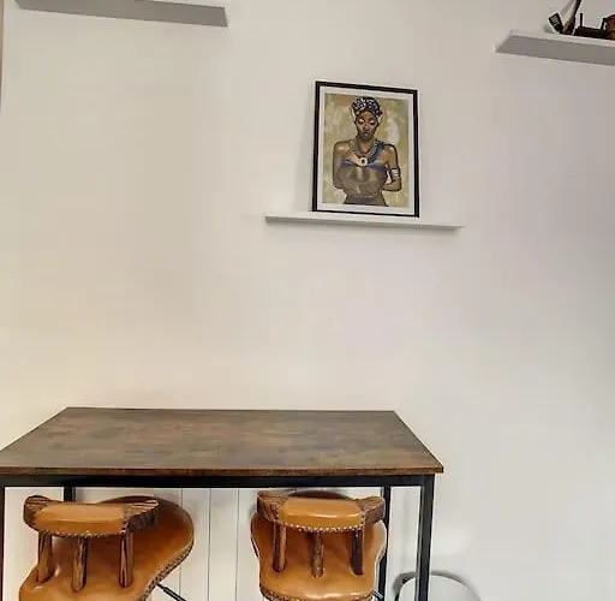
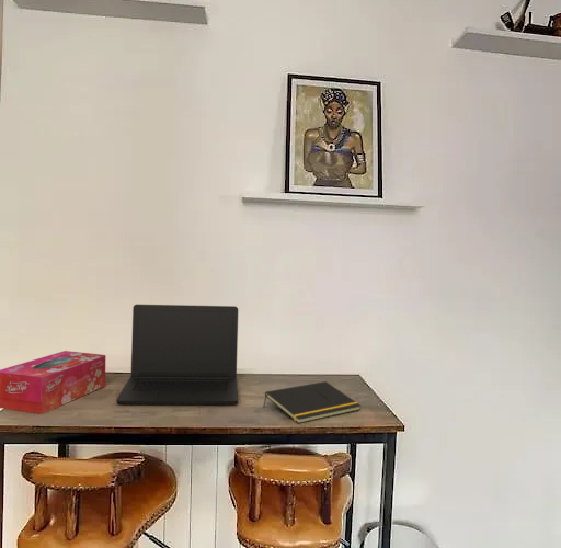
+ laptop (182, 351)
+ tissue box (54, 379)
+ notepad (312, 400)
